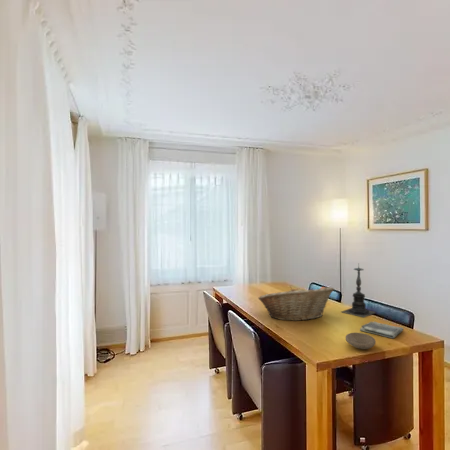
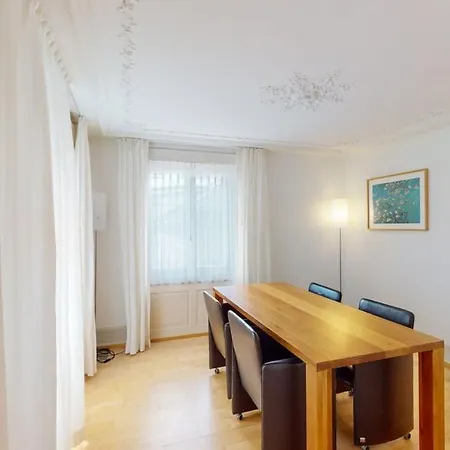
- bowl (360, 342)
- dish towel (381, 328)
- candle holder (358, 286)
- fruit basket (296, 299)
